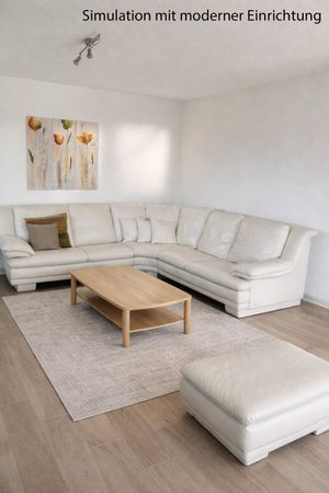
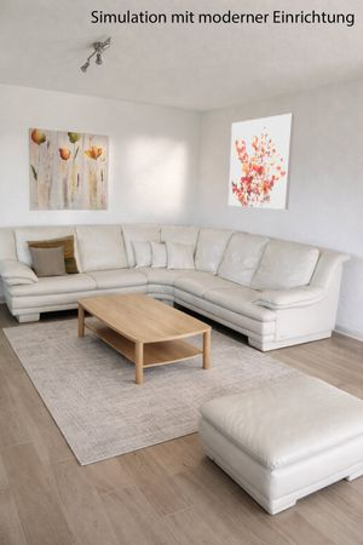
+ wall art (258, 164)
